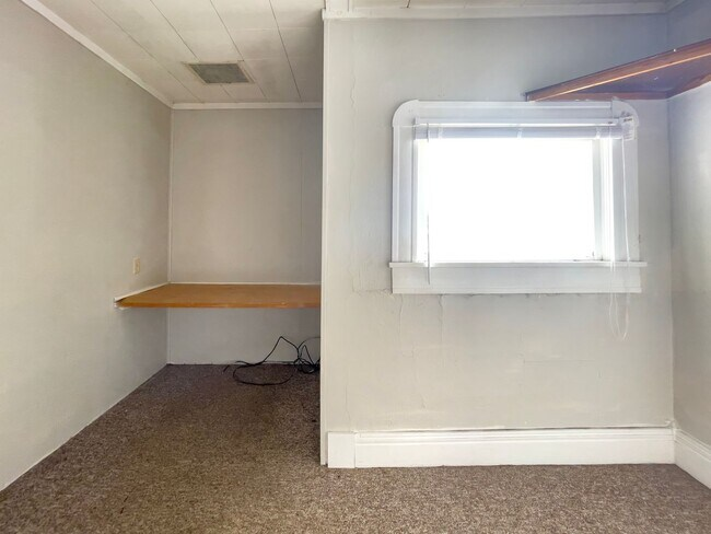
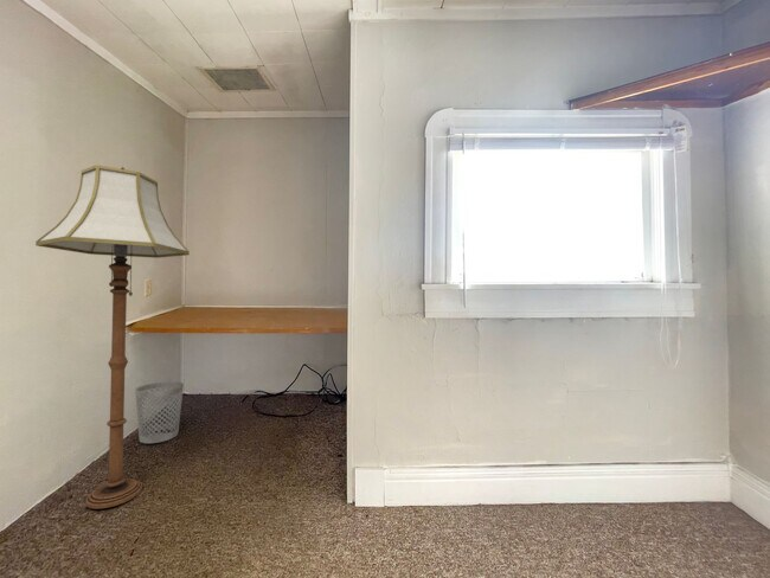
+ floor lamp (117, 328)
+ wastebasket (159, 411)
